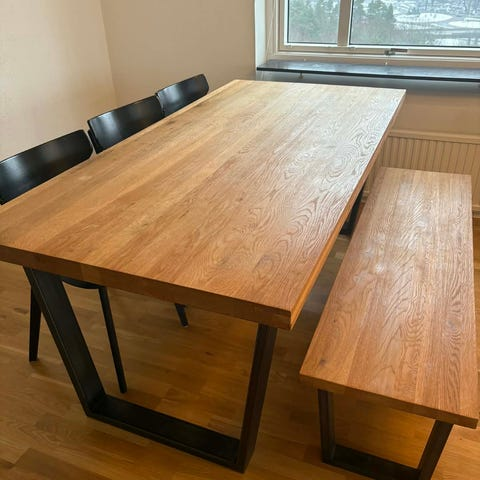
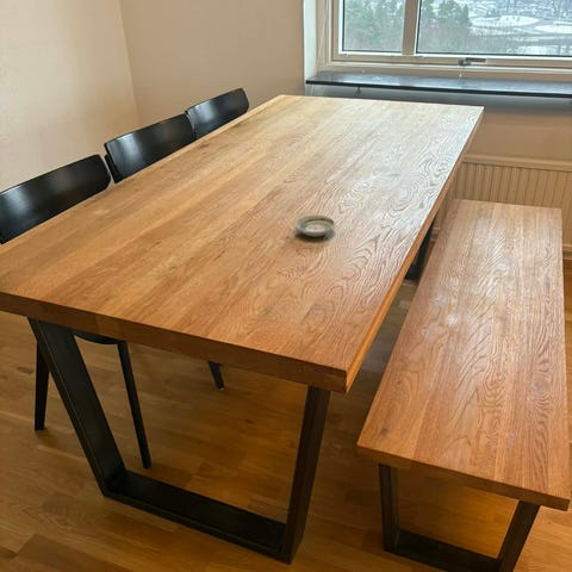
+ saucer (315, 226)
